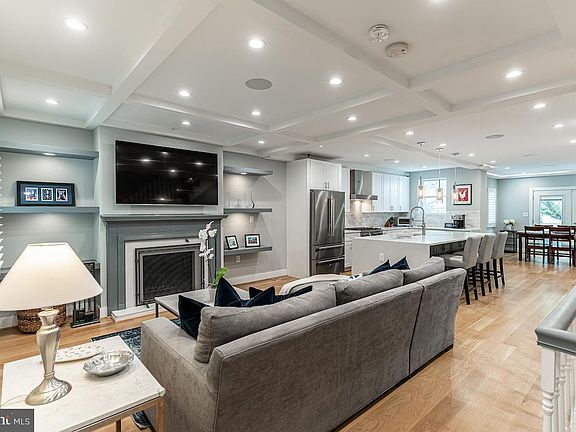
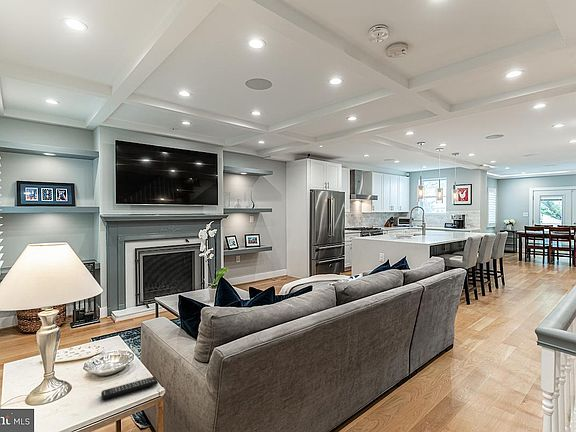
+ remote control (130, 387)
